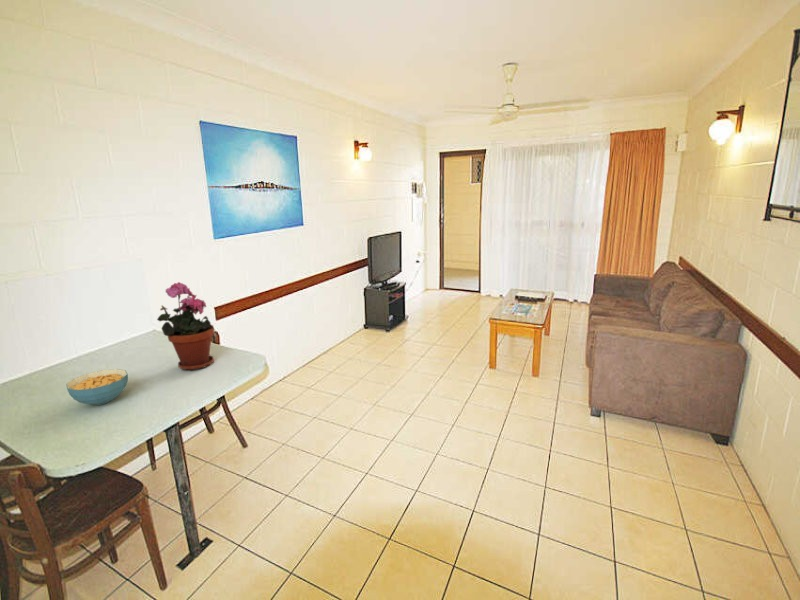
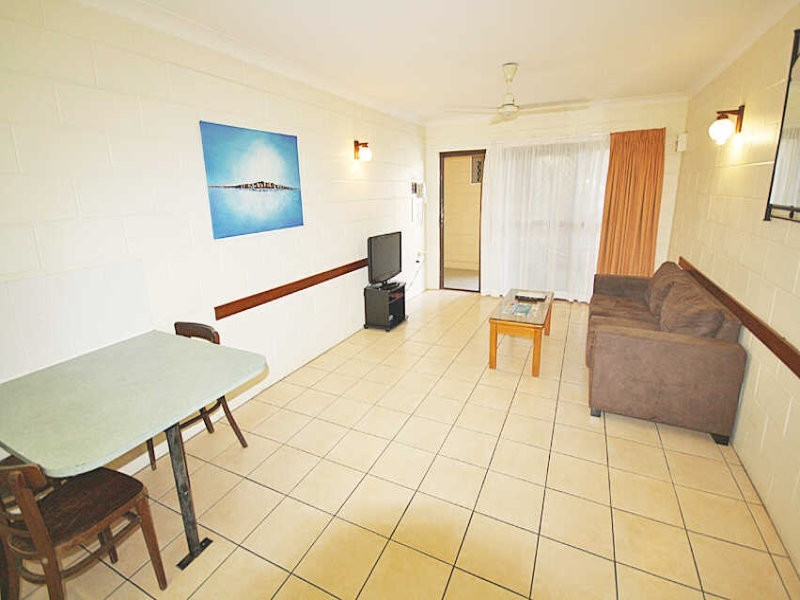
- cereal bowl (100, 390)
- potted plant (188, 324)
